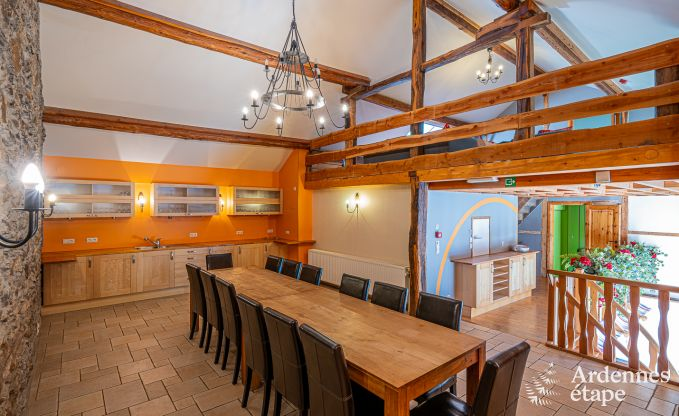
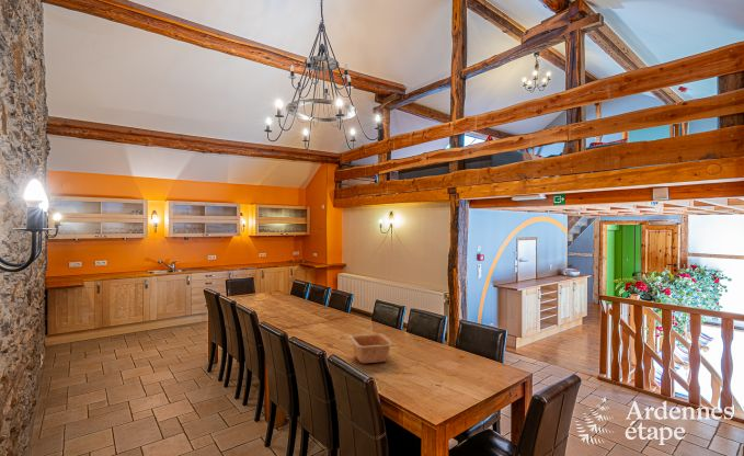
+ serving bowl (370, 349)
